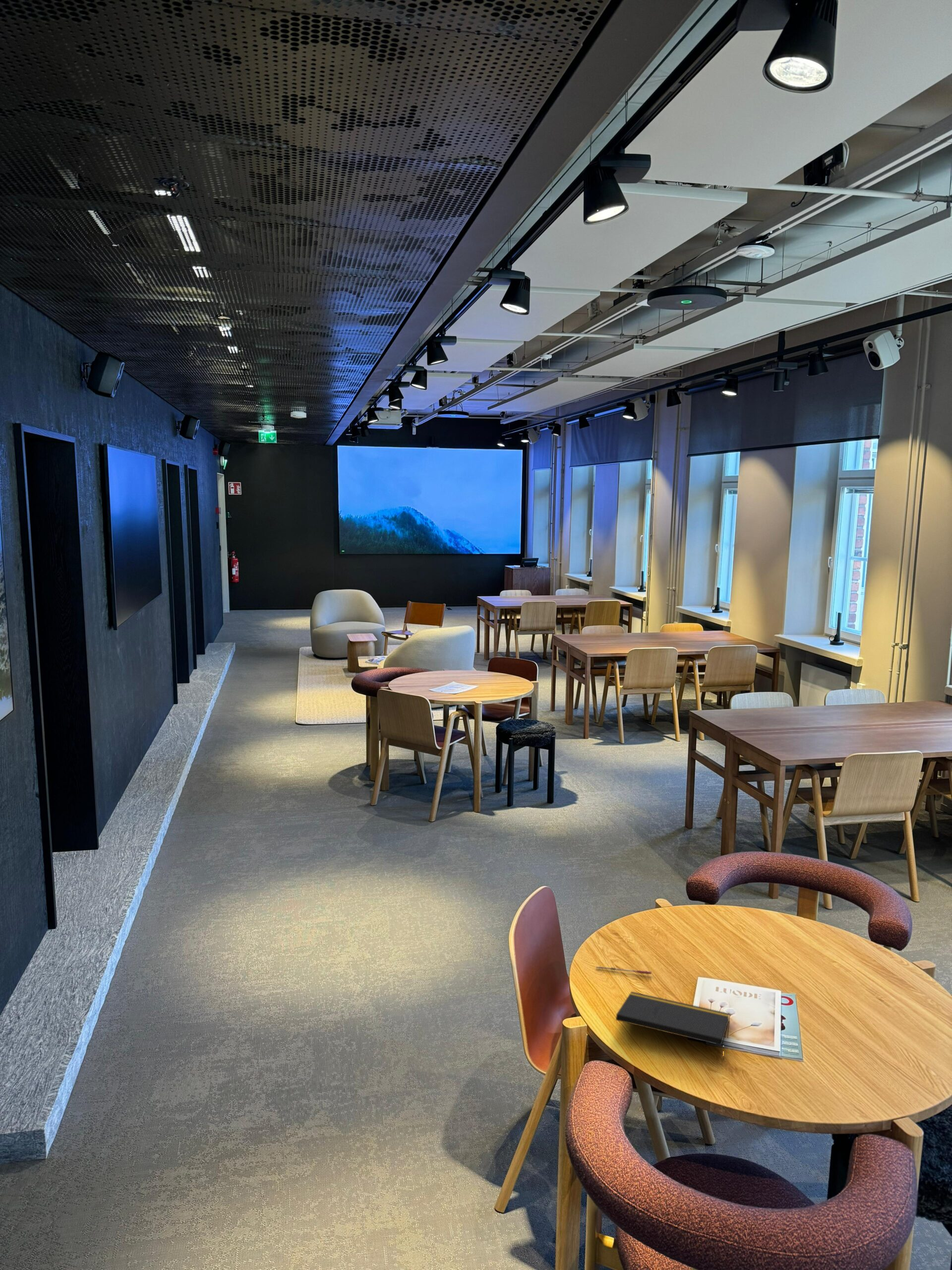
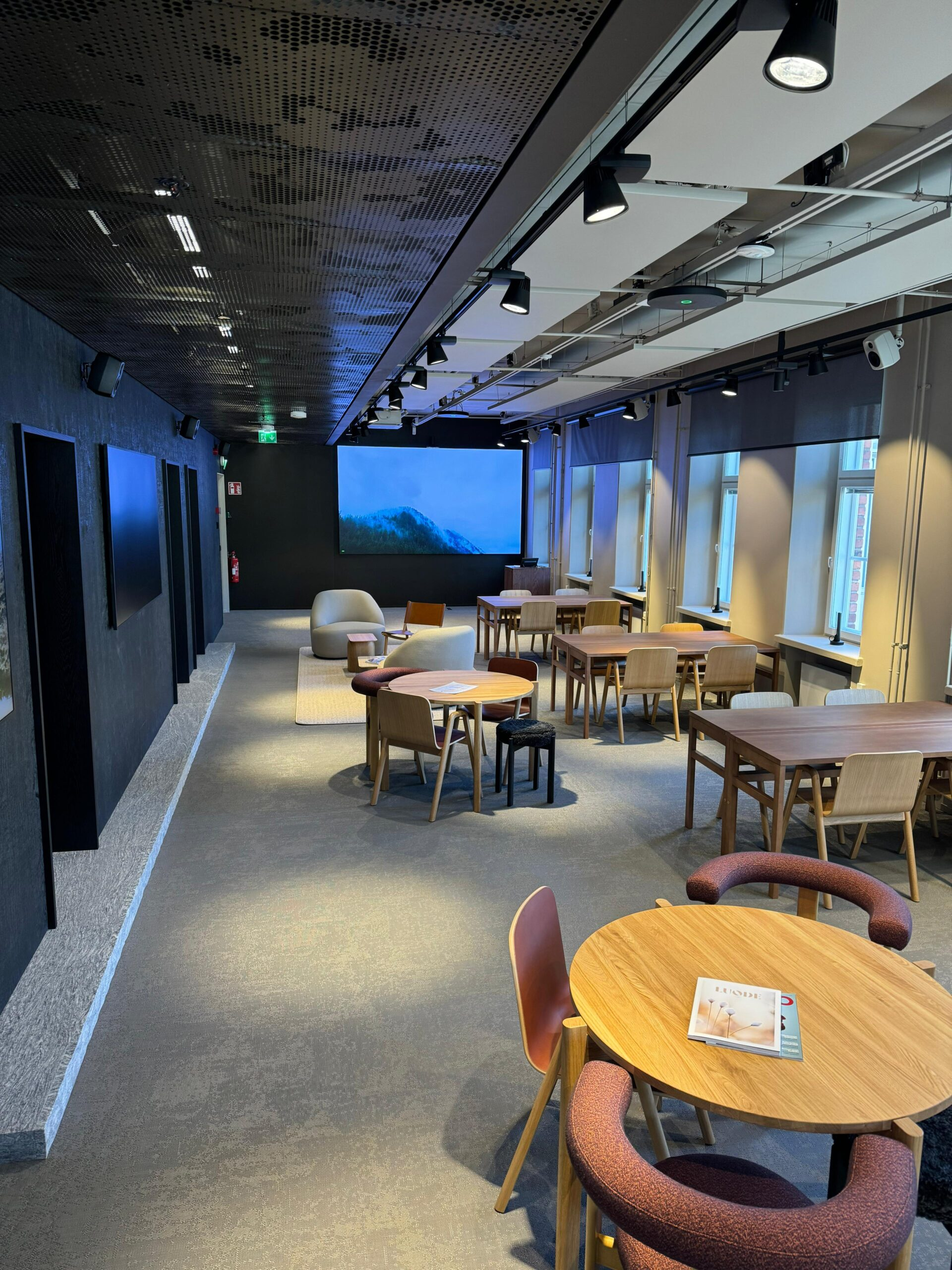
- pen (623, 969)
- notepad (673, 1016)
